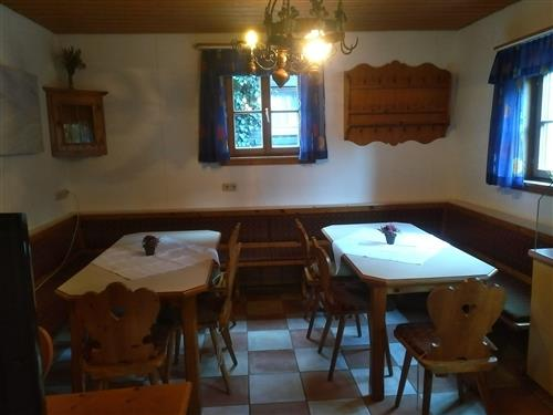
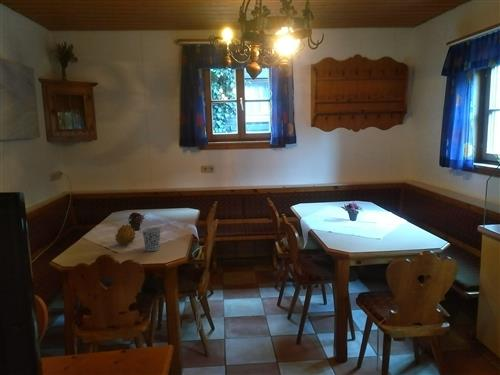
+ cup (151, 239)
+ fruit (125, 234)
